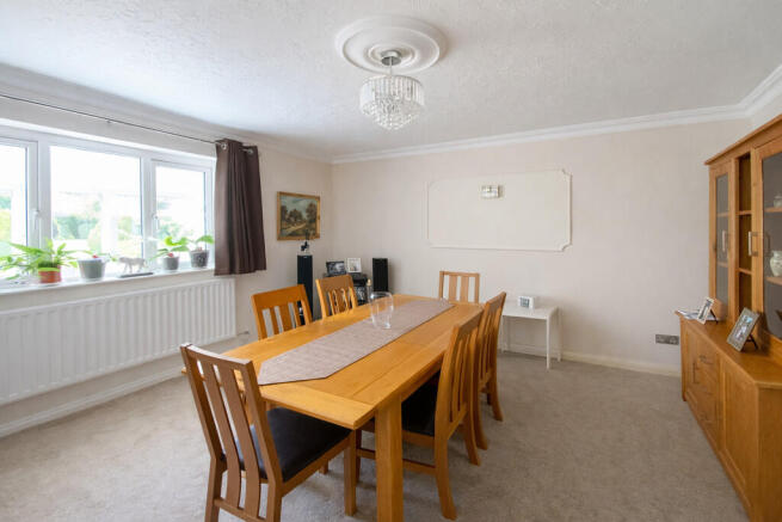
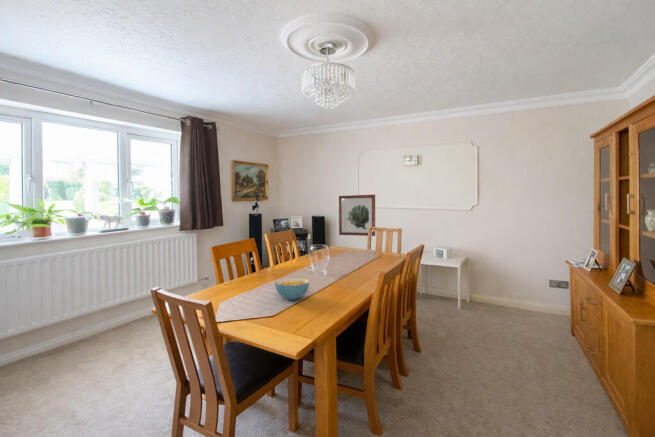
+ cereal bowl (292, 290)
+ wall art (356, 215)
